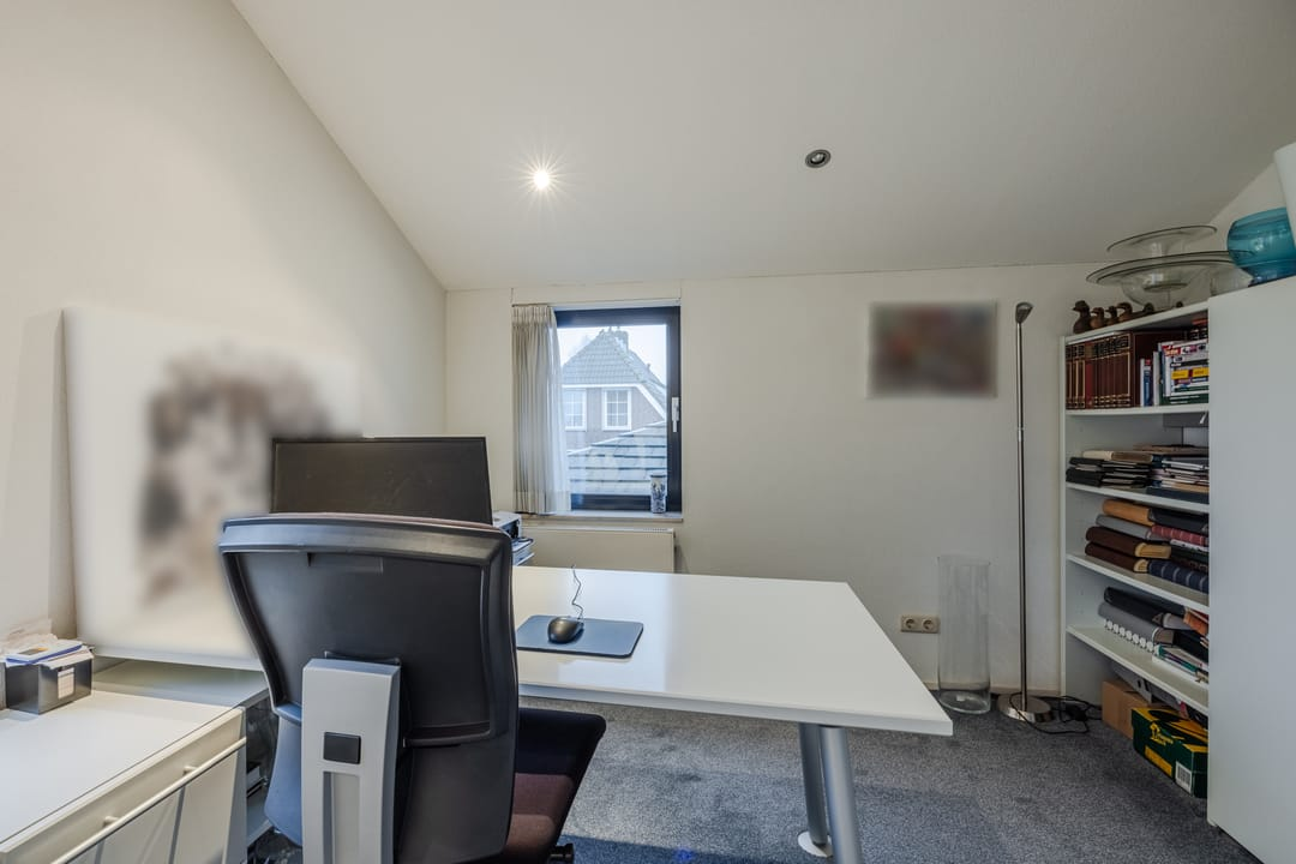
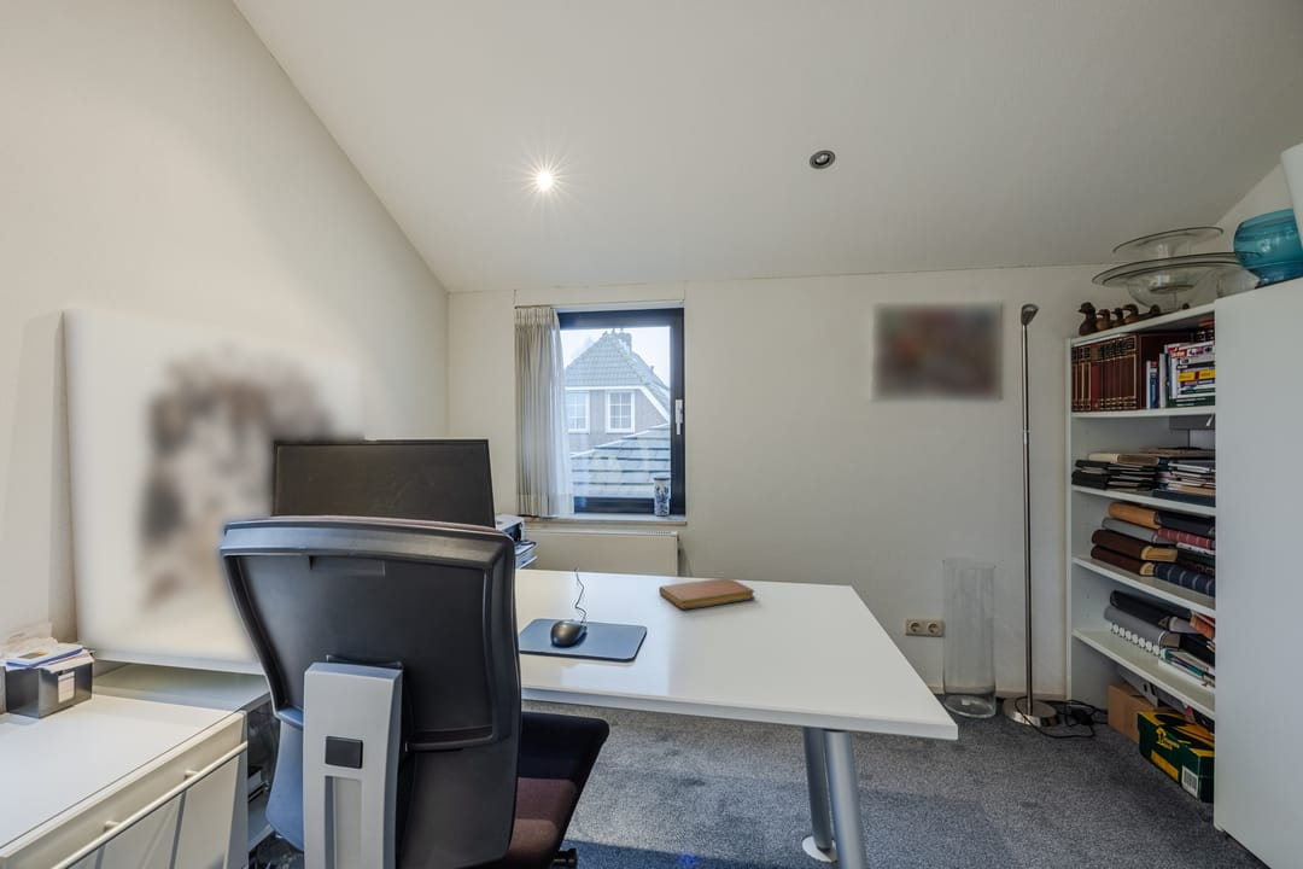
+ notebook (706, 591)
